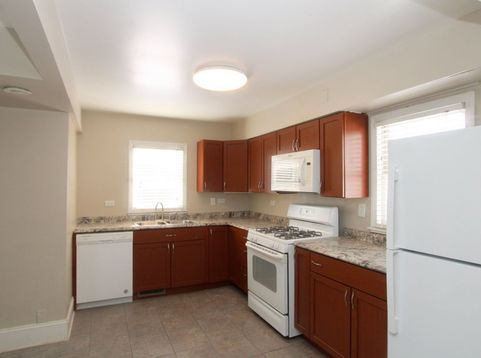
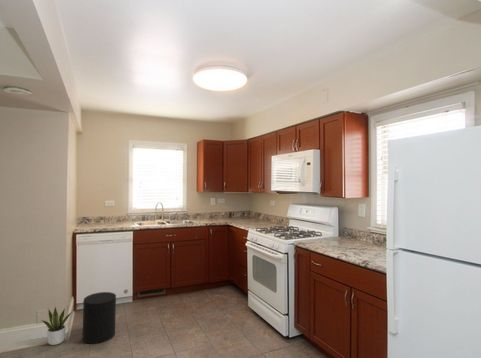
+ potted plant (57, 323)
+ cylinder (99, 316)
